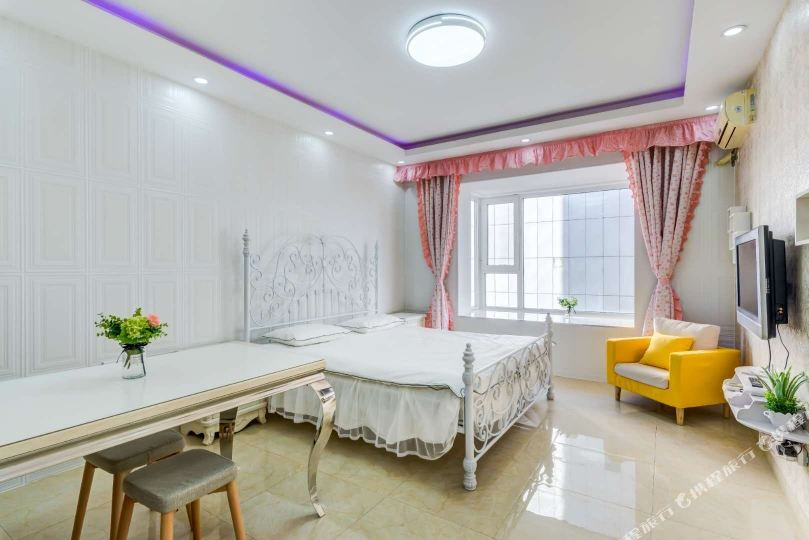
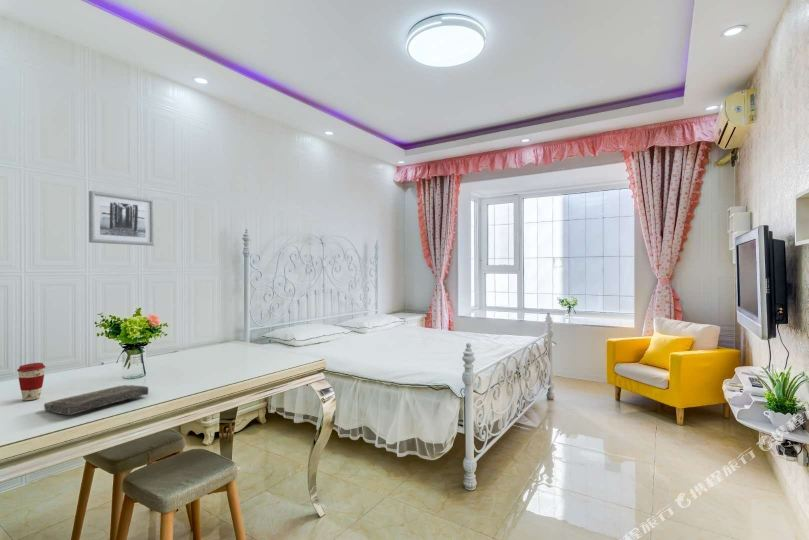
+ coffee cup (31, 381)
+ book (99, 397)
+ wall art (123, 219)
